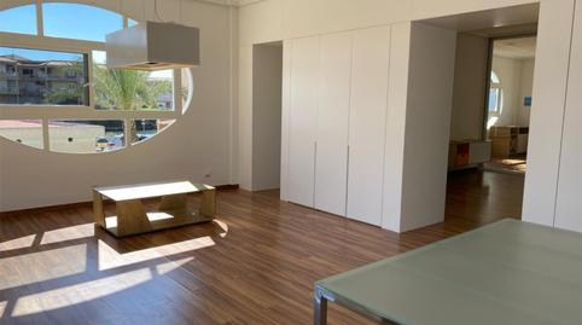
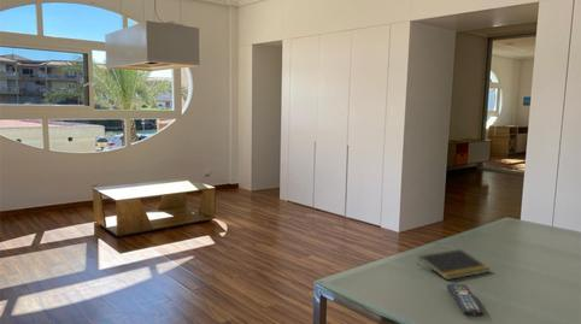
+ remote control (463, 298)
+ notepad (453, 263)
